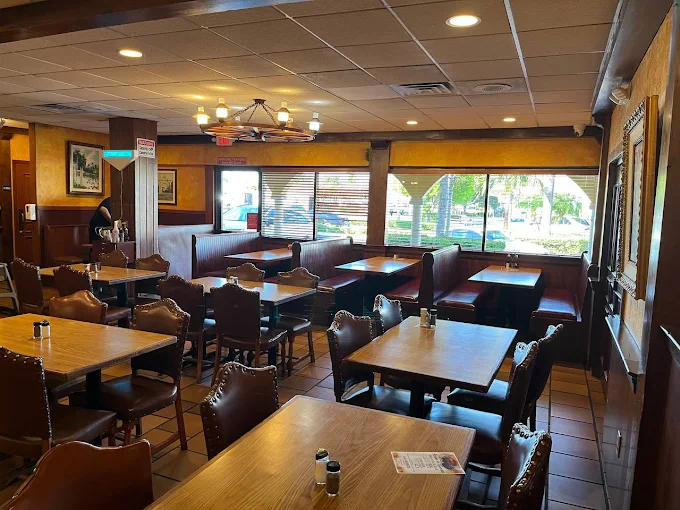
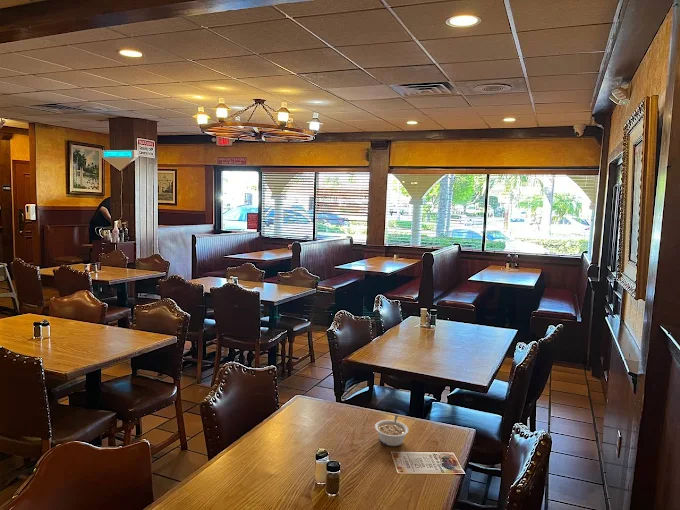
+ legume (390, 432)
